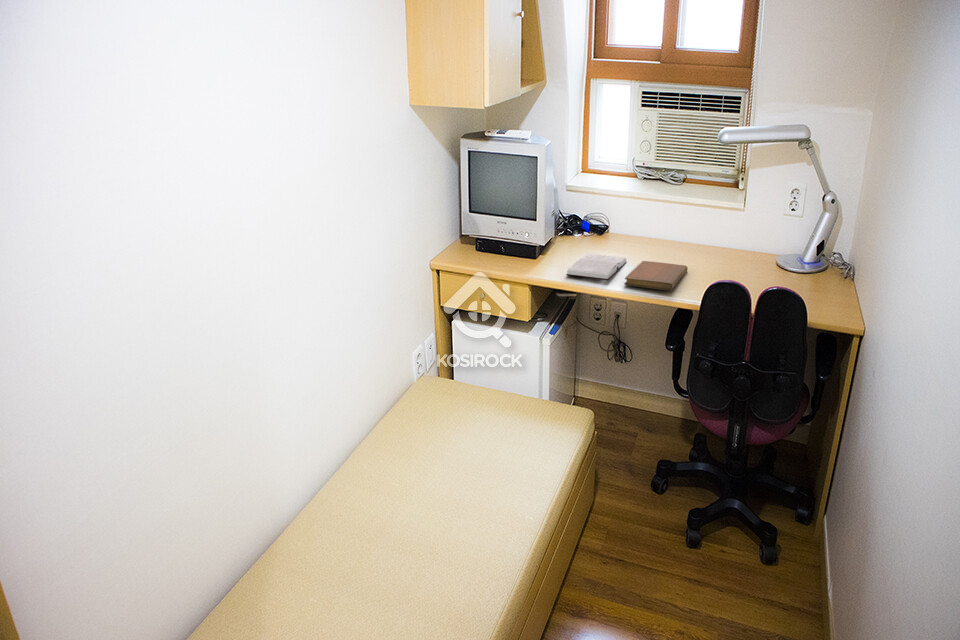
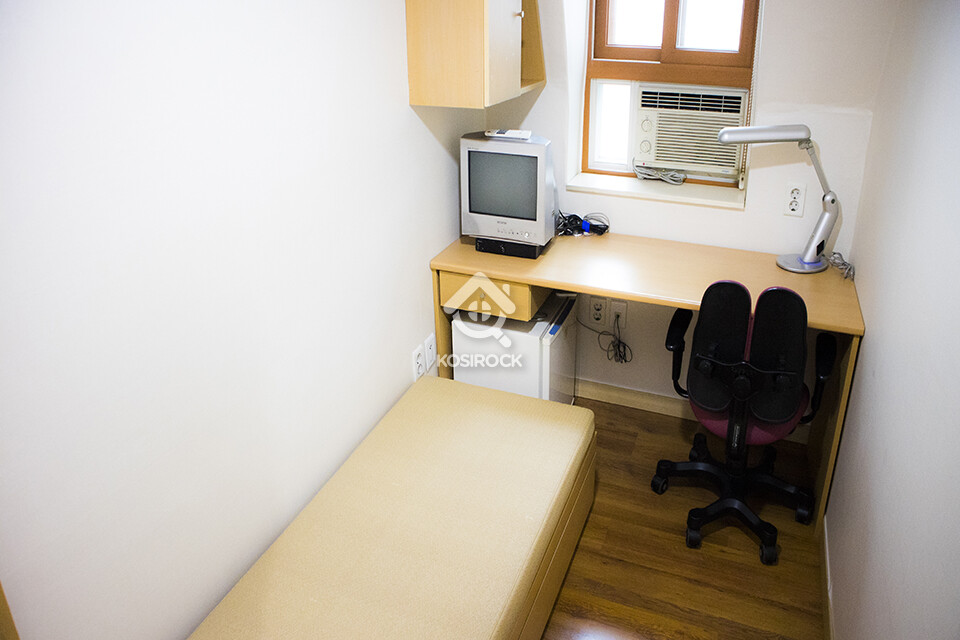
- notebook (656, 274)
- hardback book (597, 265)
